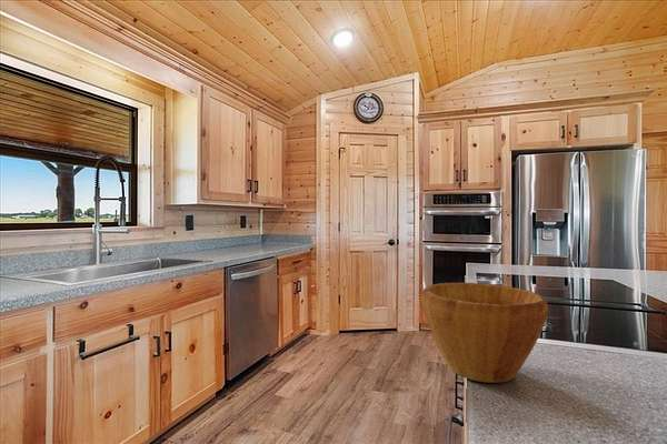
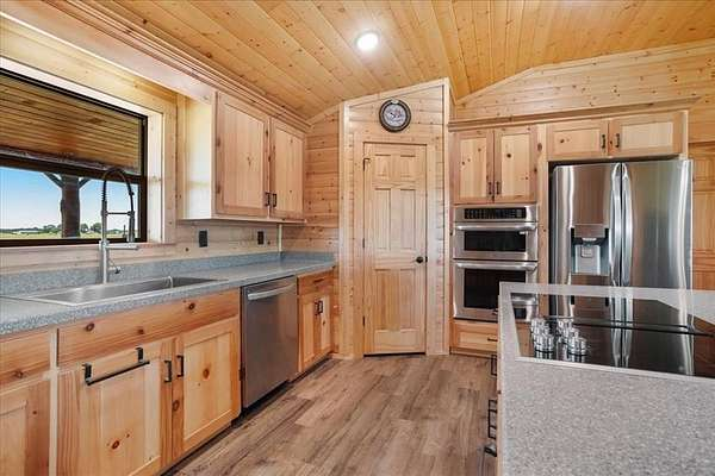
- bowl (480, 331)
